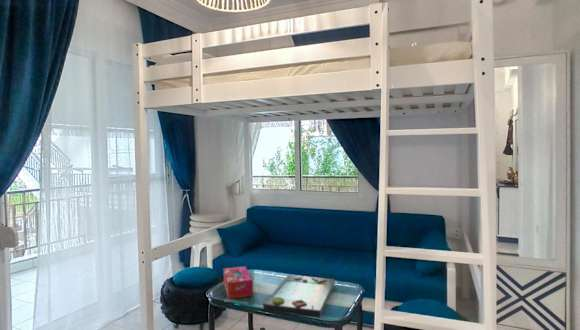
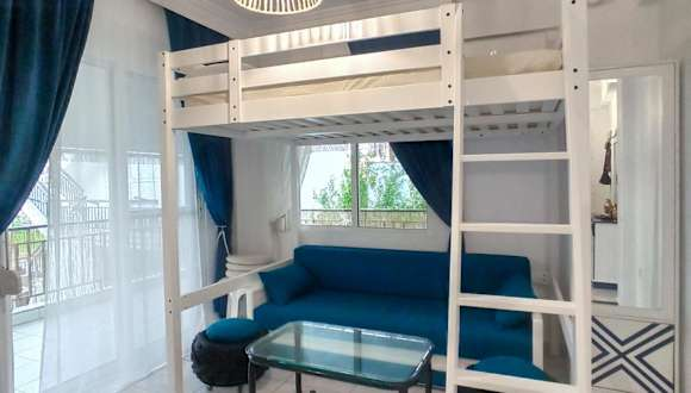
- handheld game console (301, 292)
- tissue box (237, 281)
